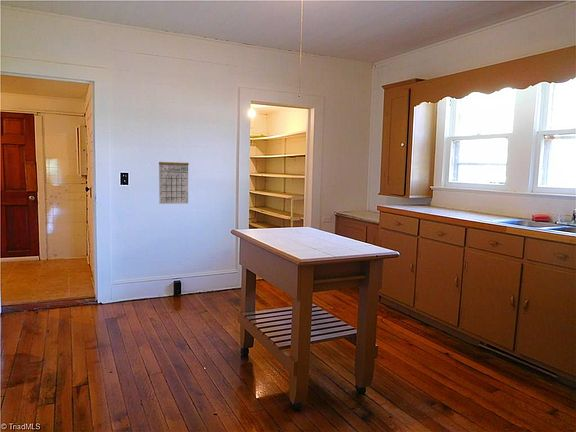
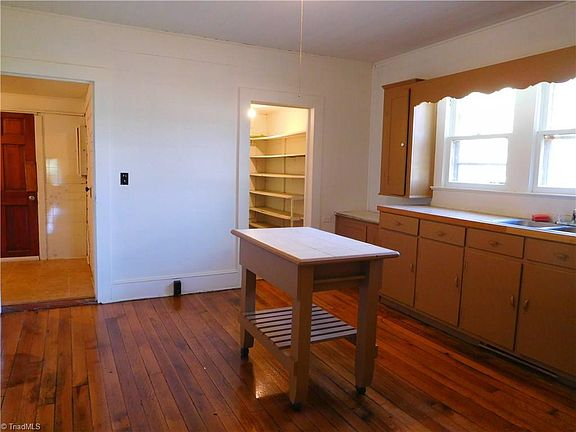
- calendar (173, 178)
